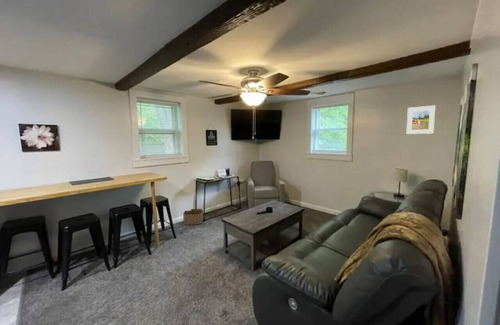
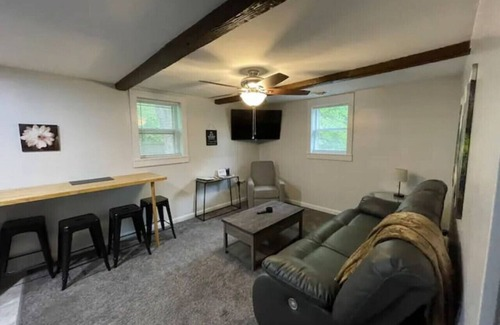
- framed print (420, 120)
- basket (193, 216)
